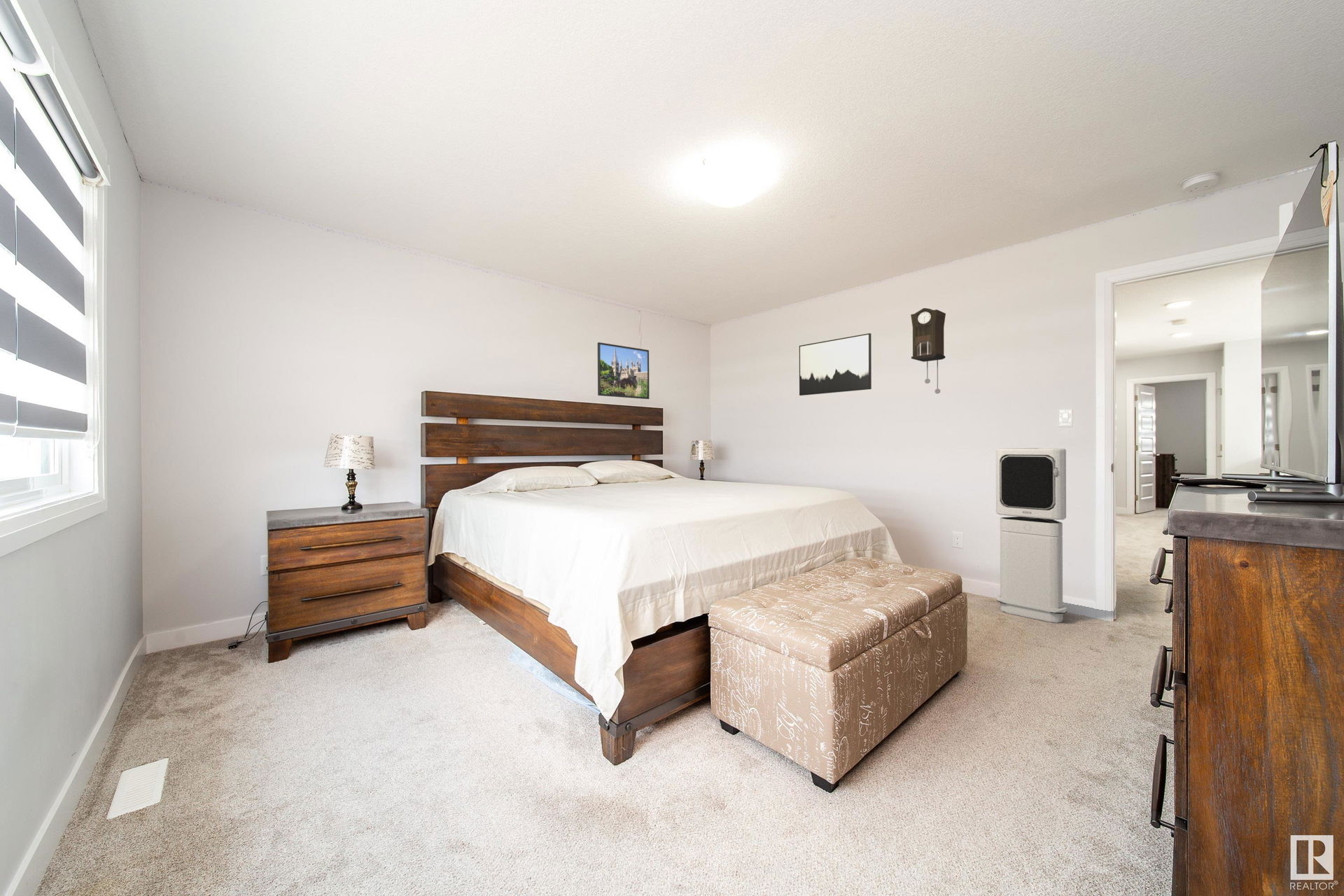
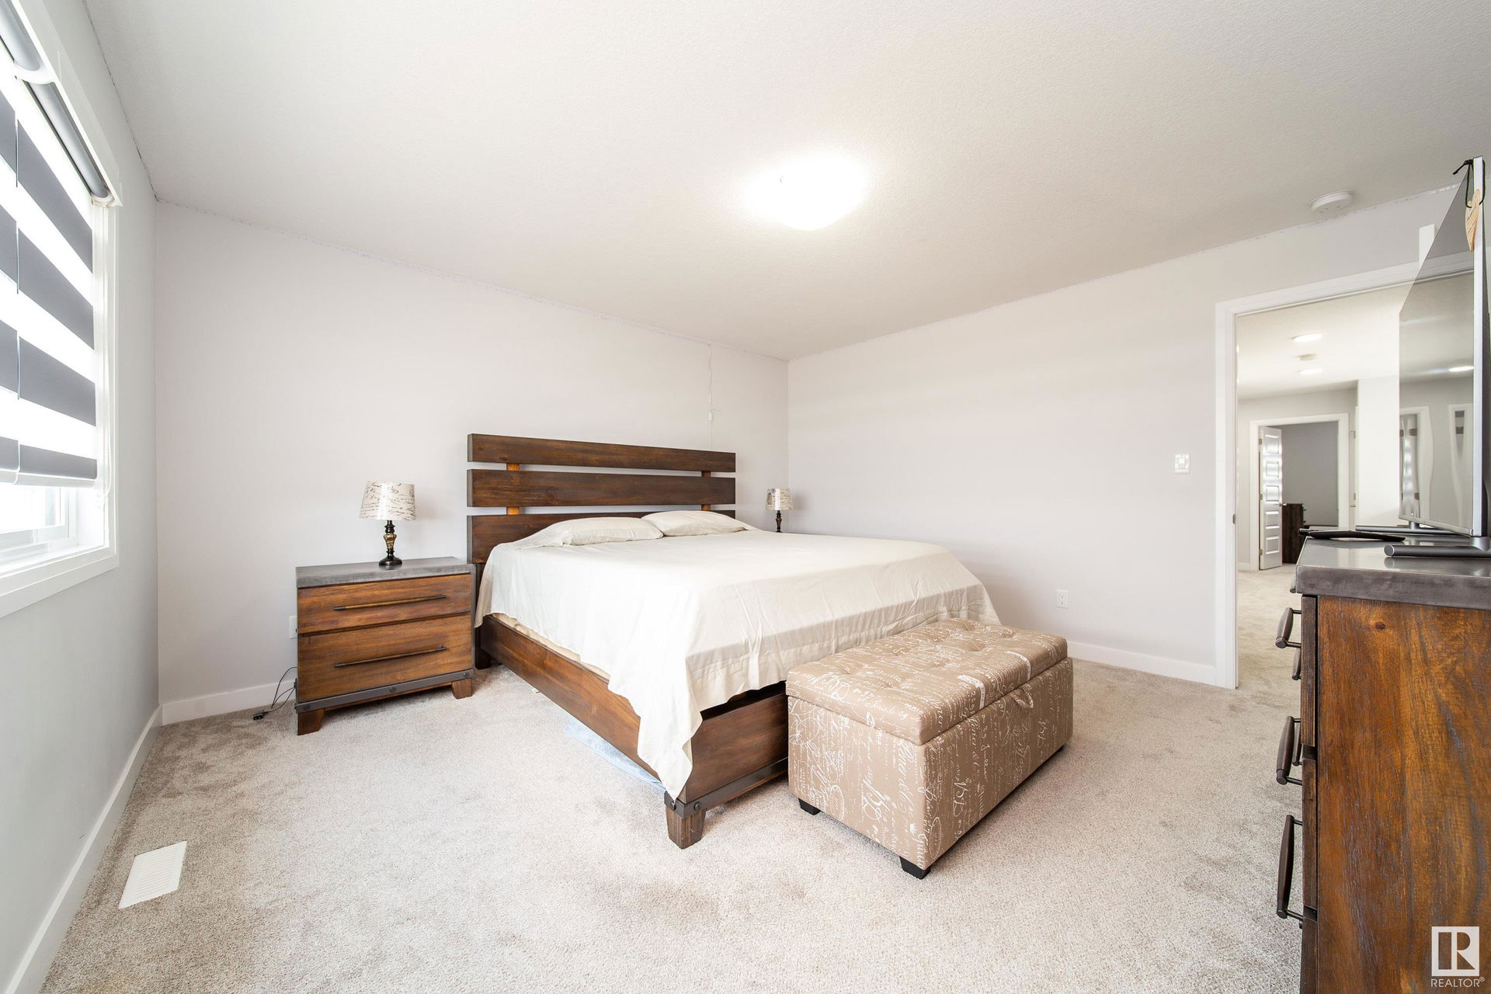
- wall art (833, 366)
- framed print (624, 372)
- air purifier (1035, 530)
- pendulum clock (928, 351)
